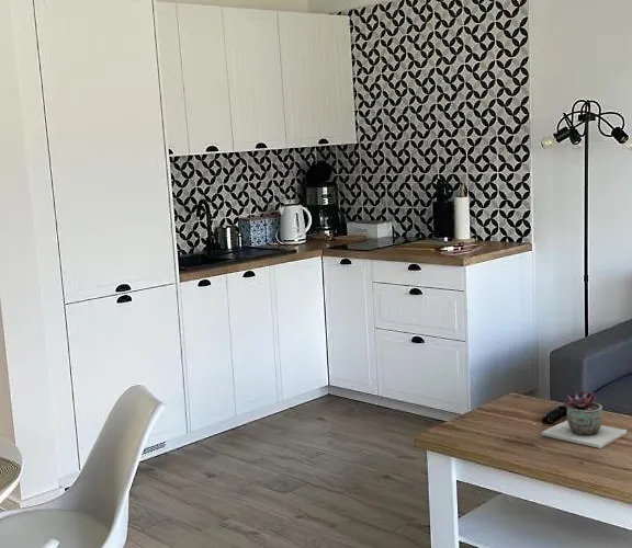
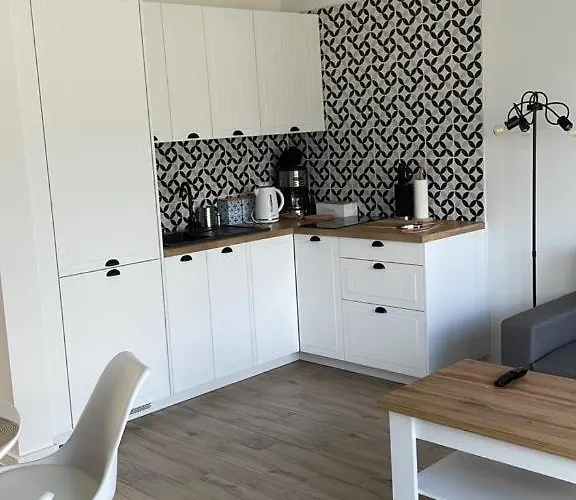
- succulent plant (584, 412)
